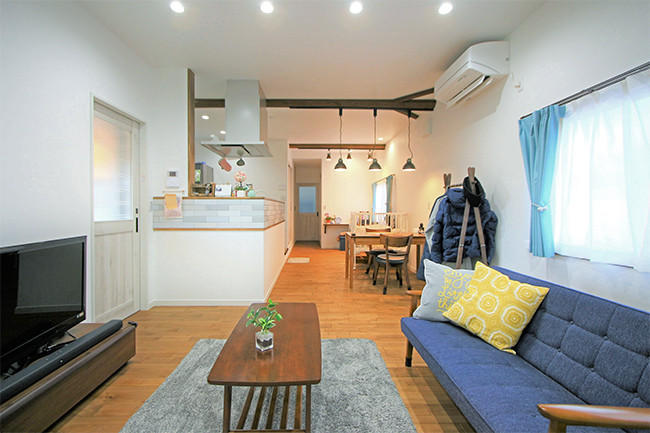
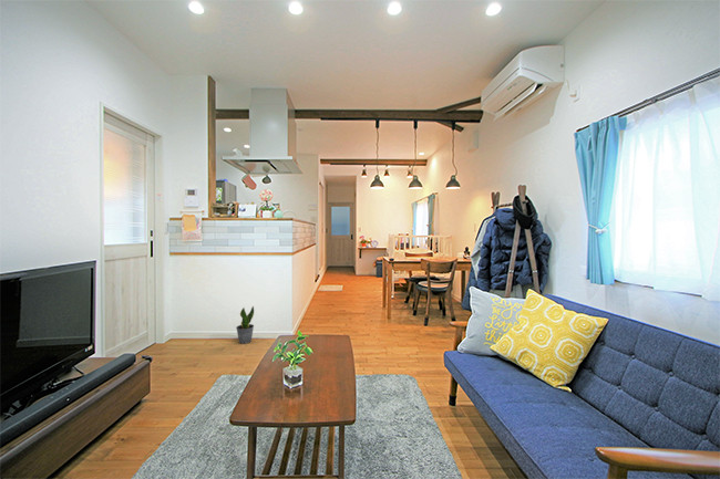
+ potted plant (245, 323)
